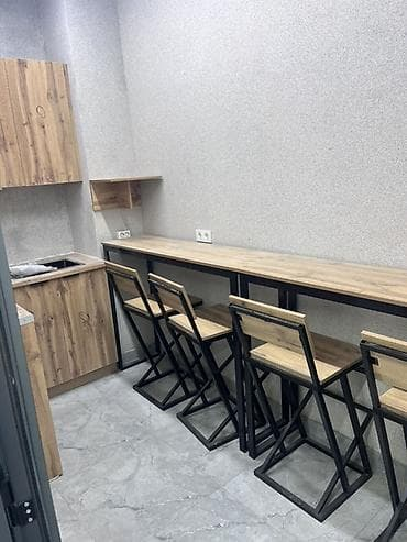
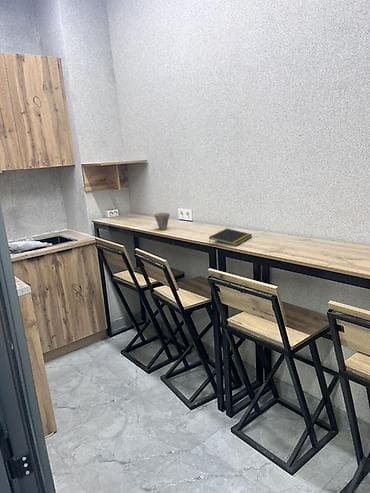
+ notepad (231, 236)
+ cup (162, 221)
